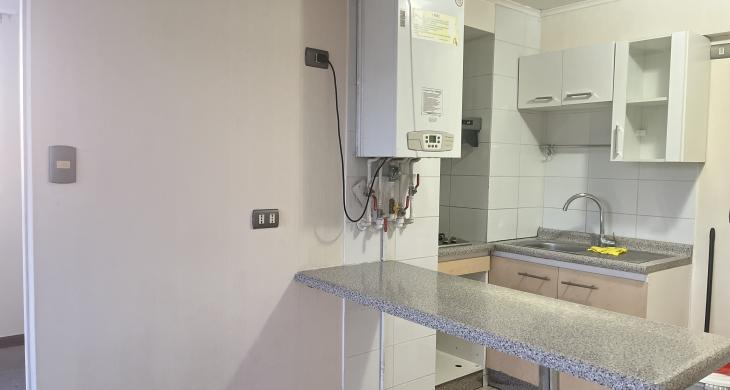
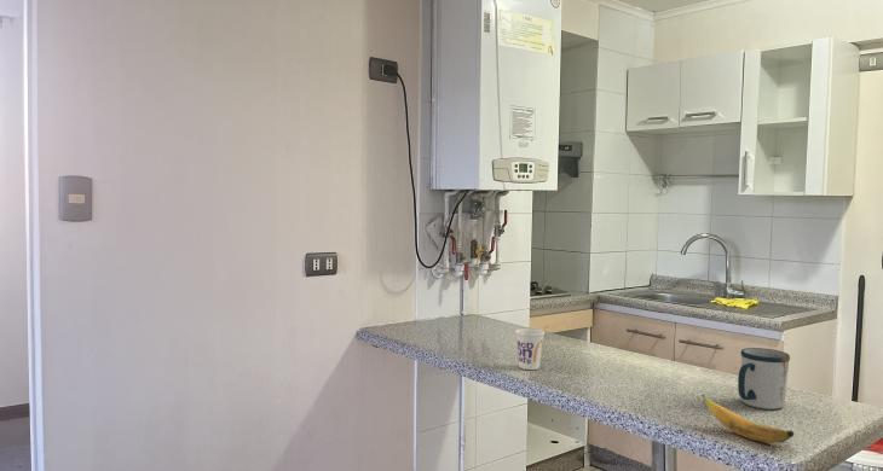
+ mug (760, 378)
+ cup (529, 349)
+ banana (745, 420)
